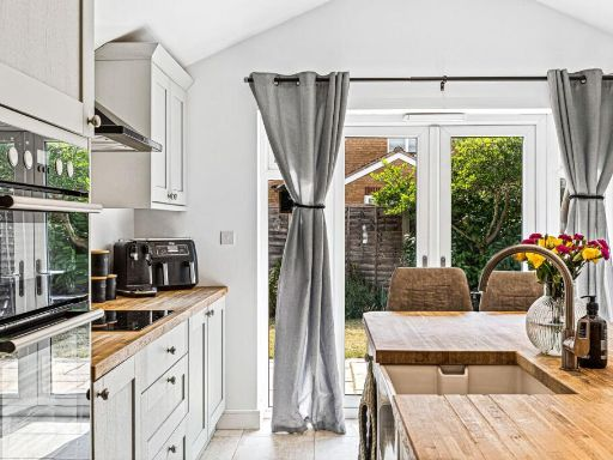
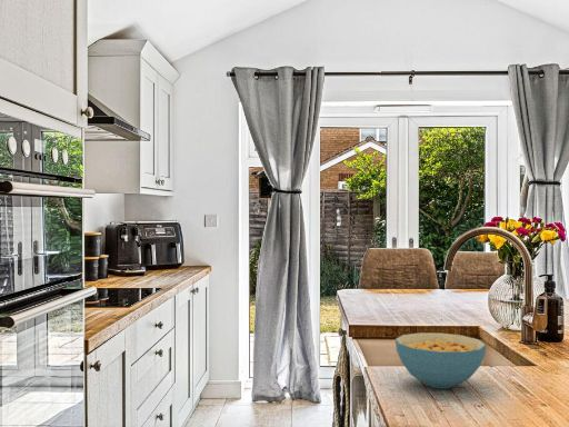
+ cereal bowl (439, 363)
